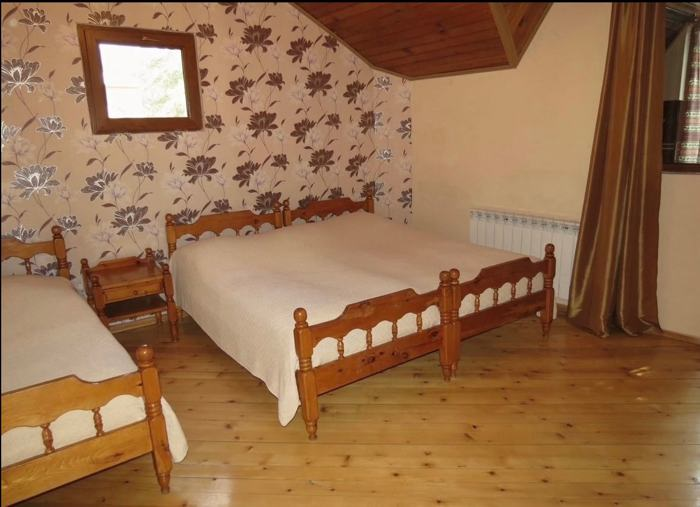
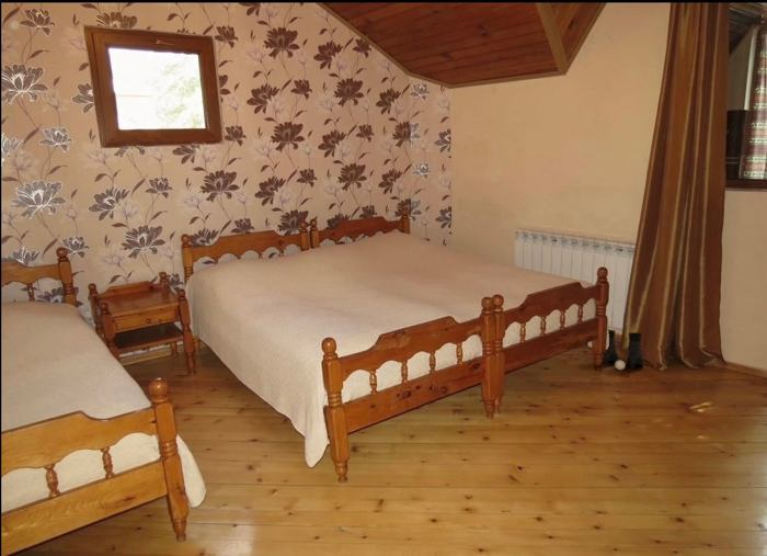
+ boots (628, 345)
